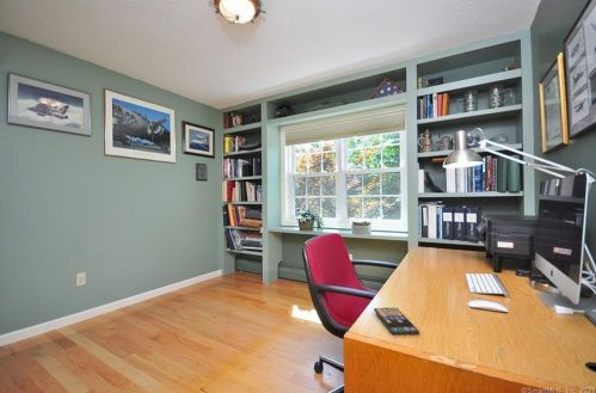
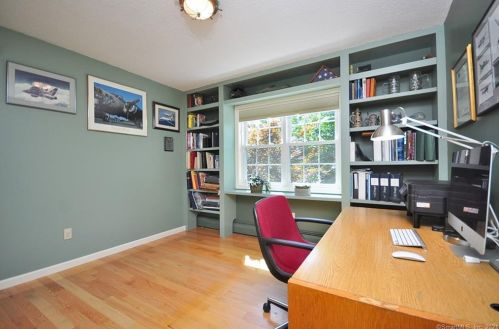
- smartphone (394, 319)
